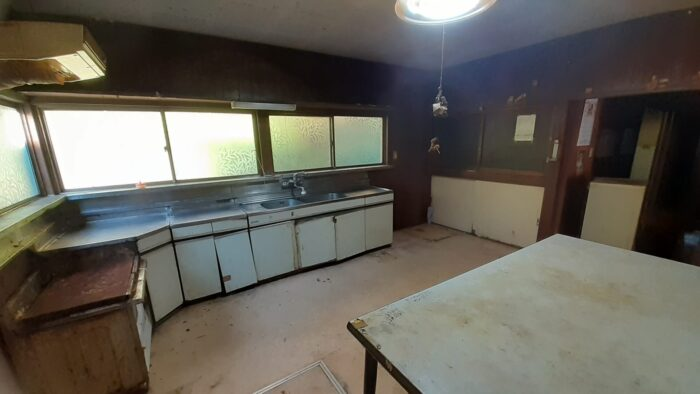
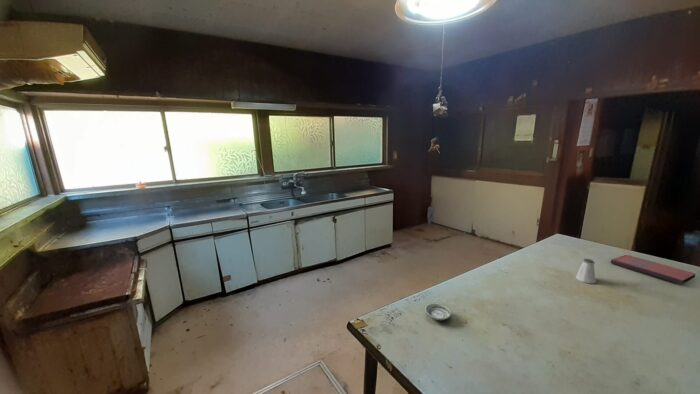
+ saucer (437, 313)
+ saltshaker (587, 270)
+ paperback book (651, 267)
